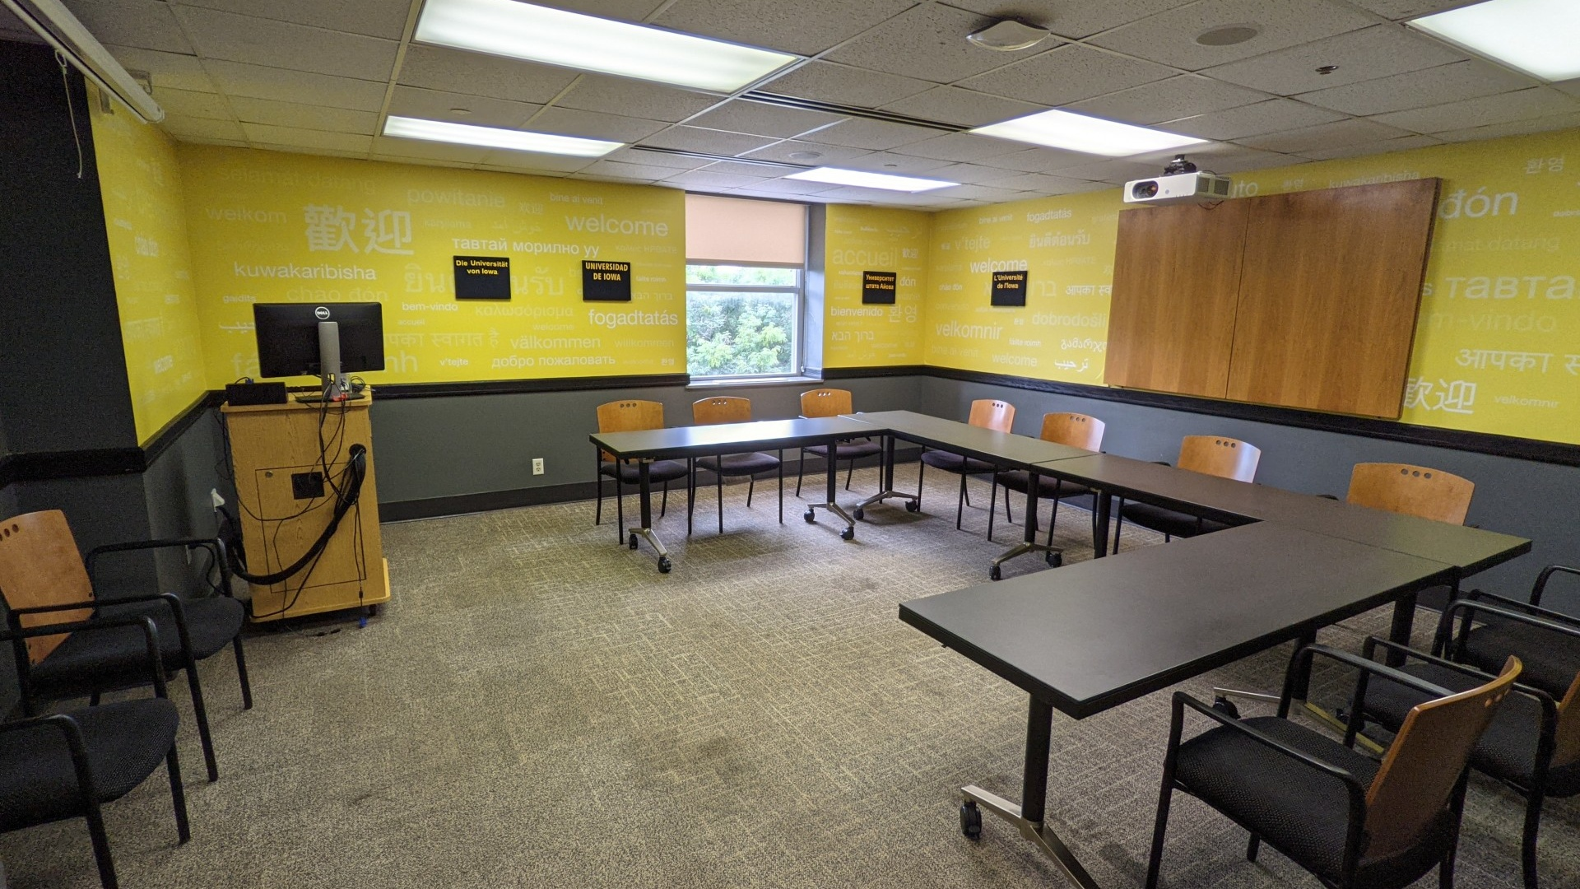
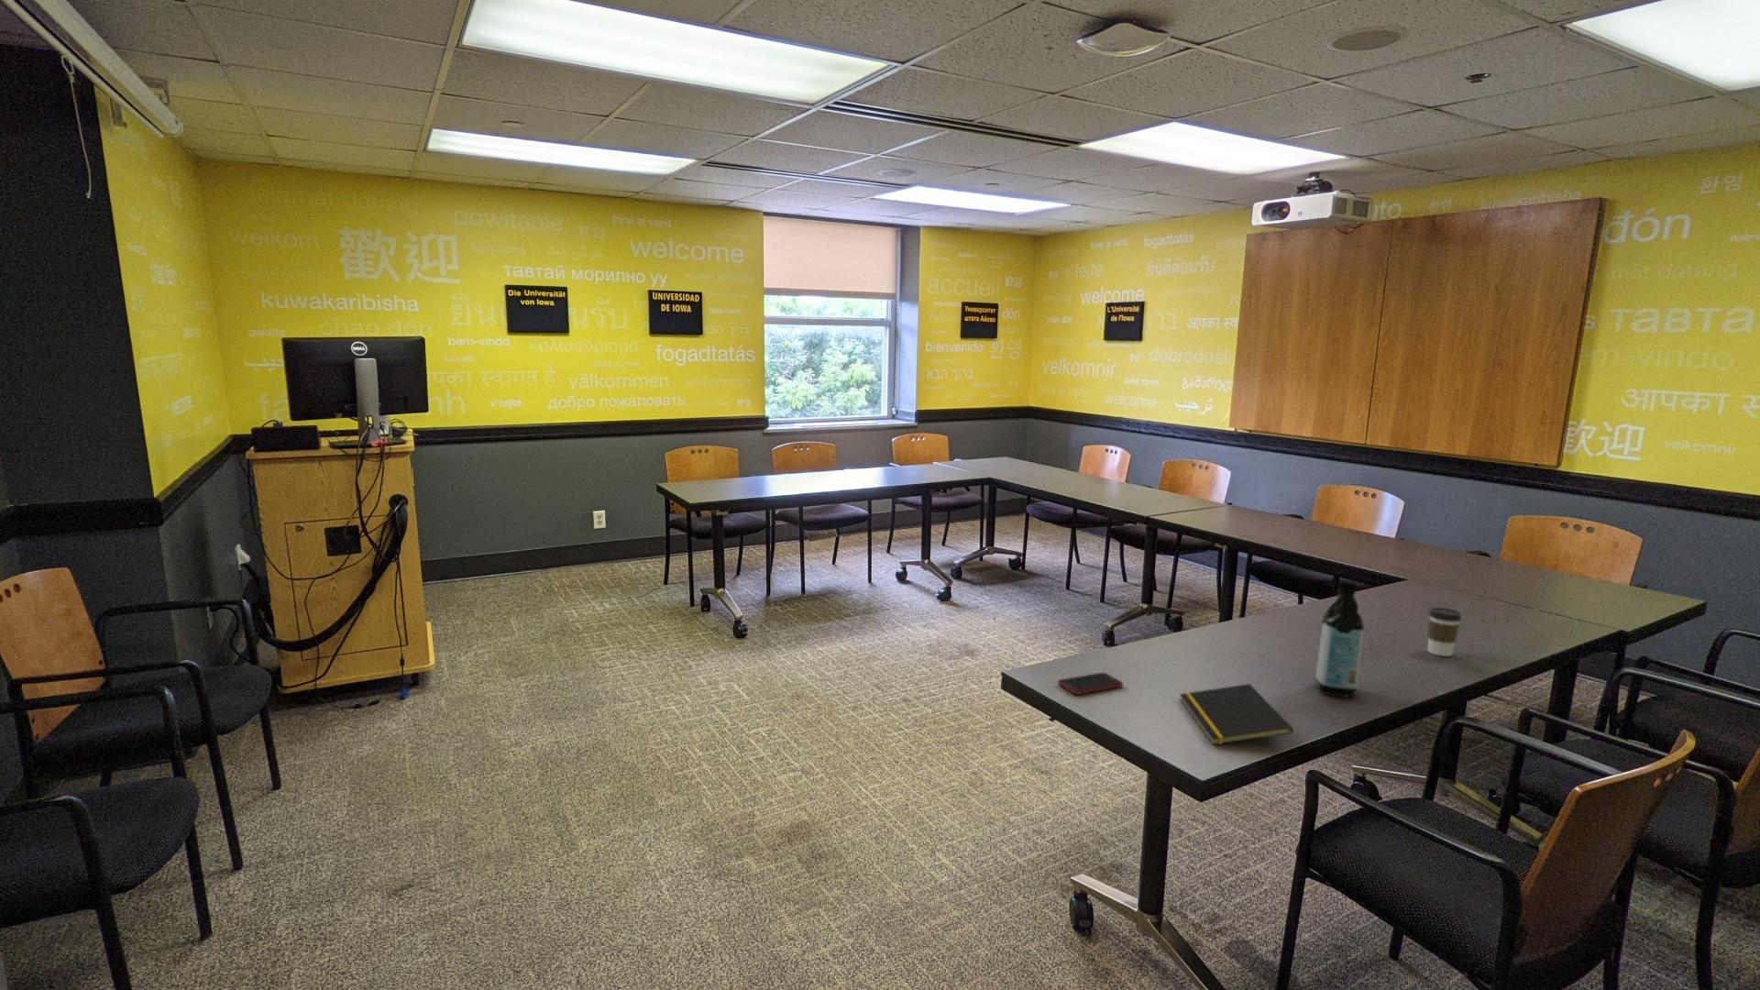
+ cell phone (1090, 683)
+ coffee cup (1442, 631)
+ water bottle (1341, 636)
+ notepad (1232, 712)
